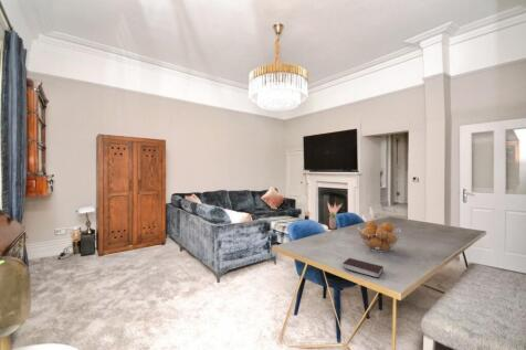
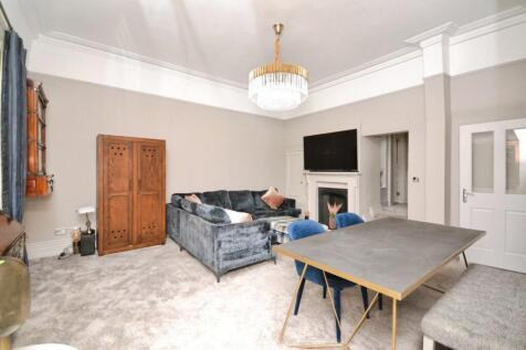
- fruit basket (378, 235)
- book (362, 266)
